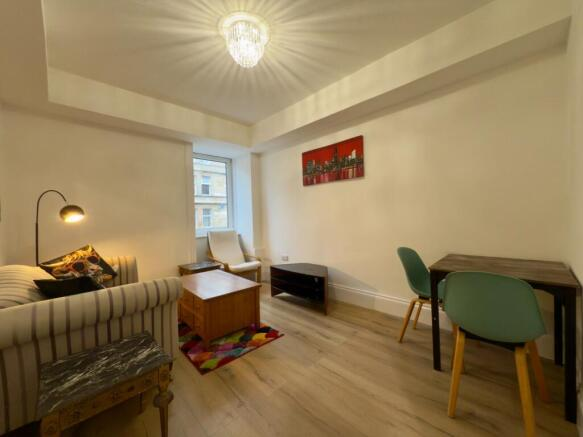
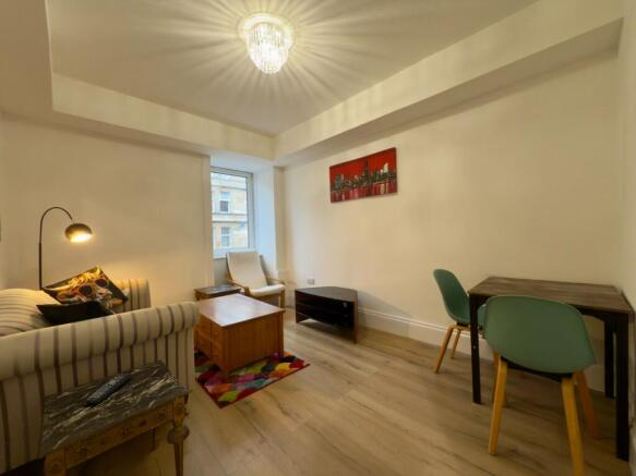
+ remote control (110, 387)
